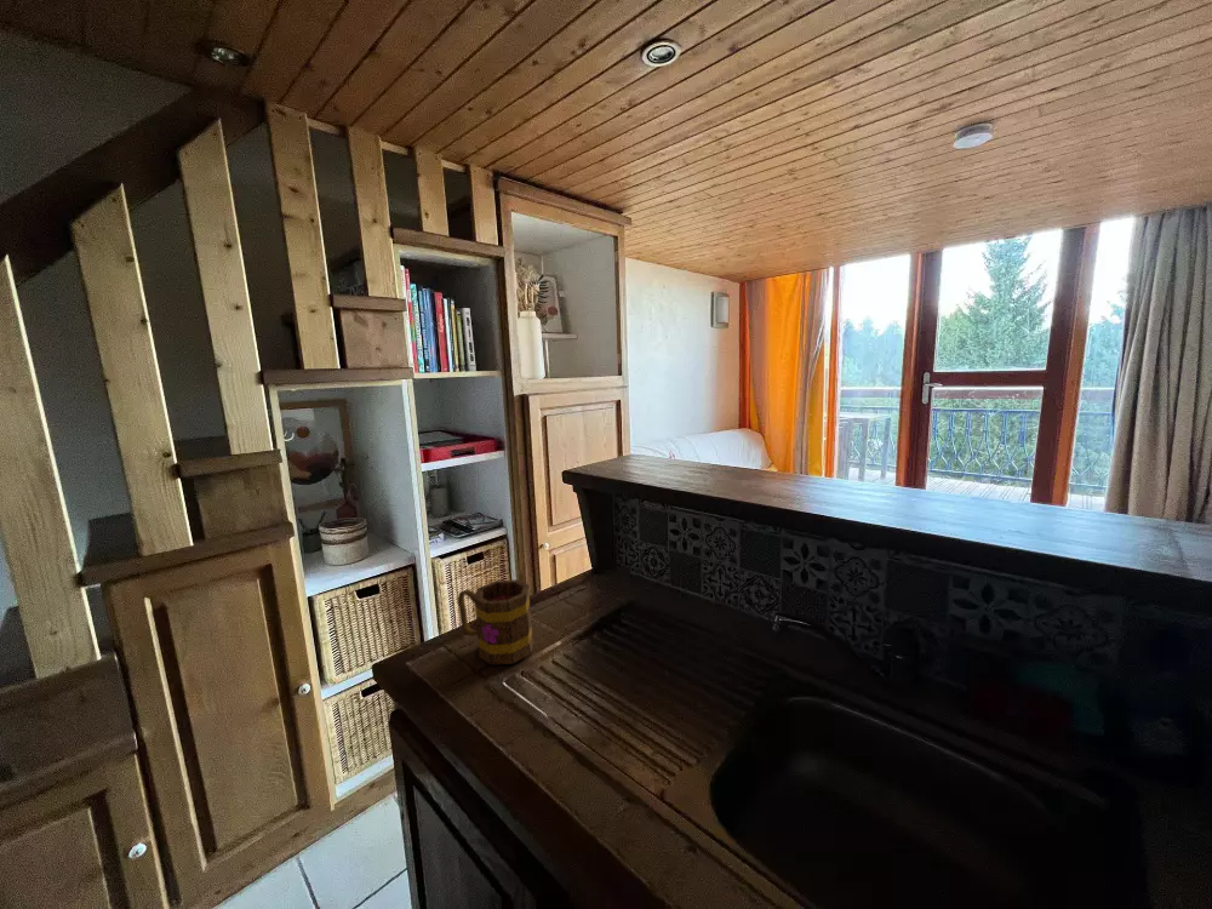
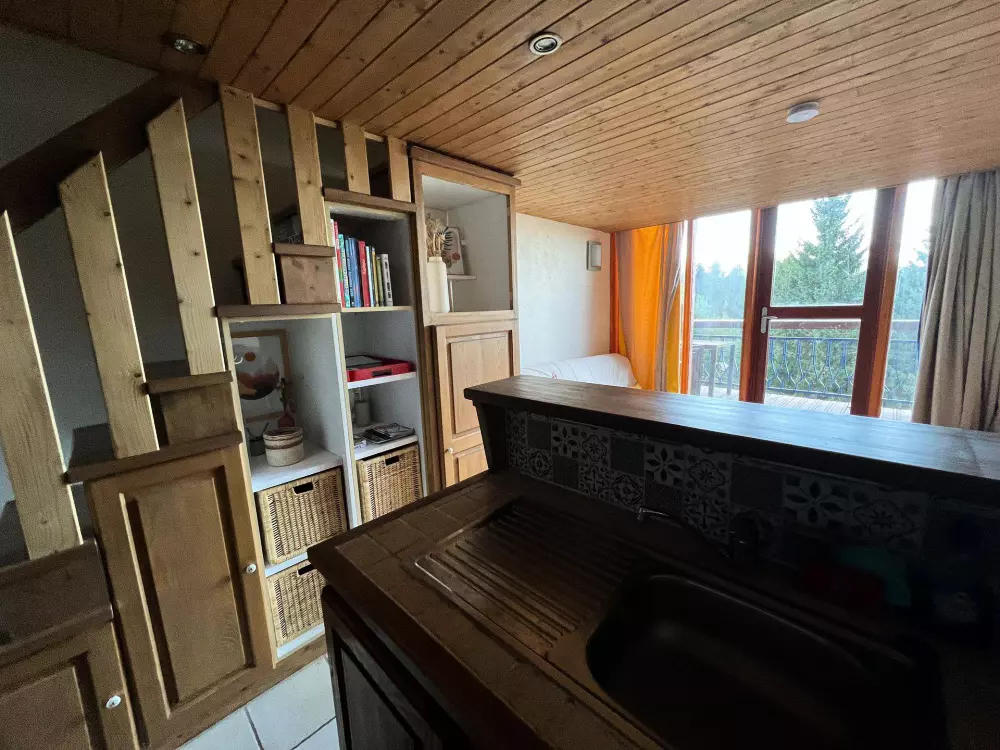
- mug (493, 618)
